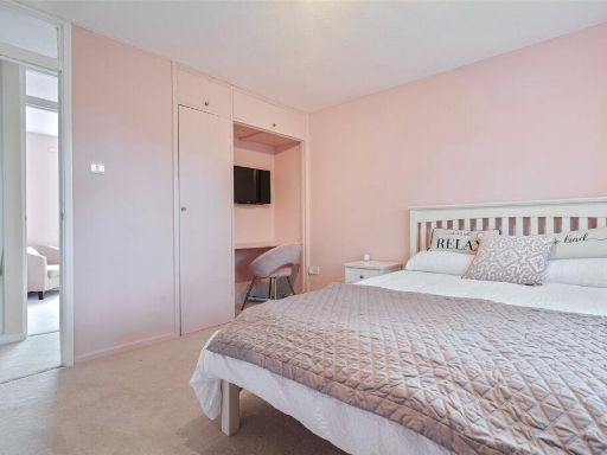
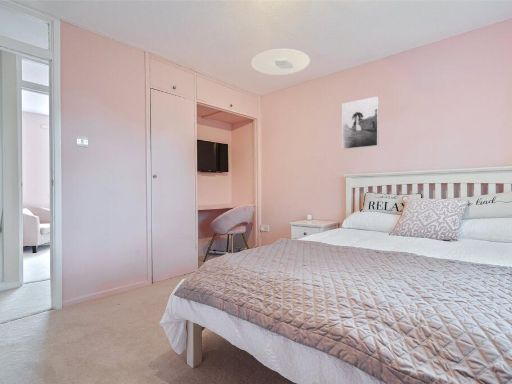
+ ceiling light (280, 60)
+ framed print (359, 123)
